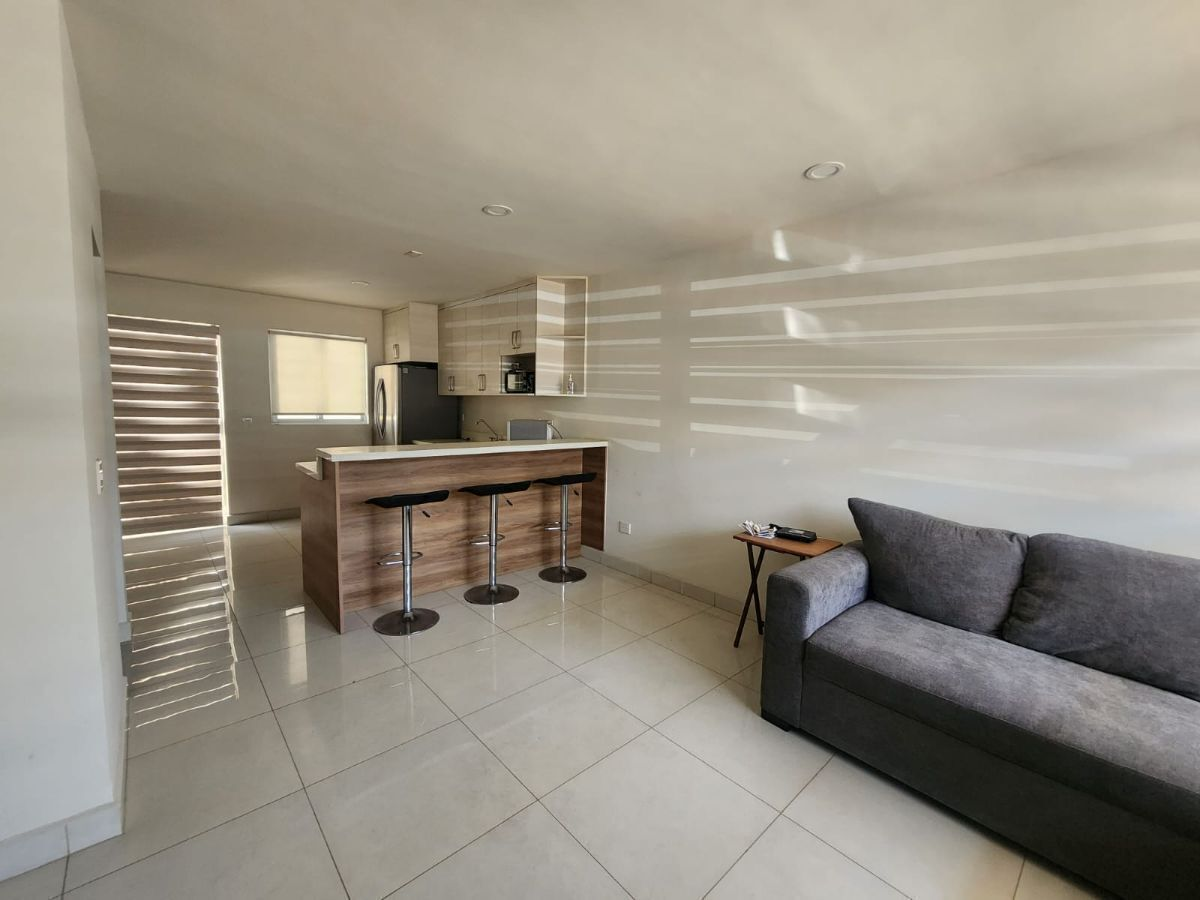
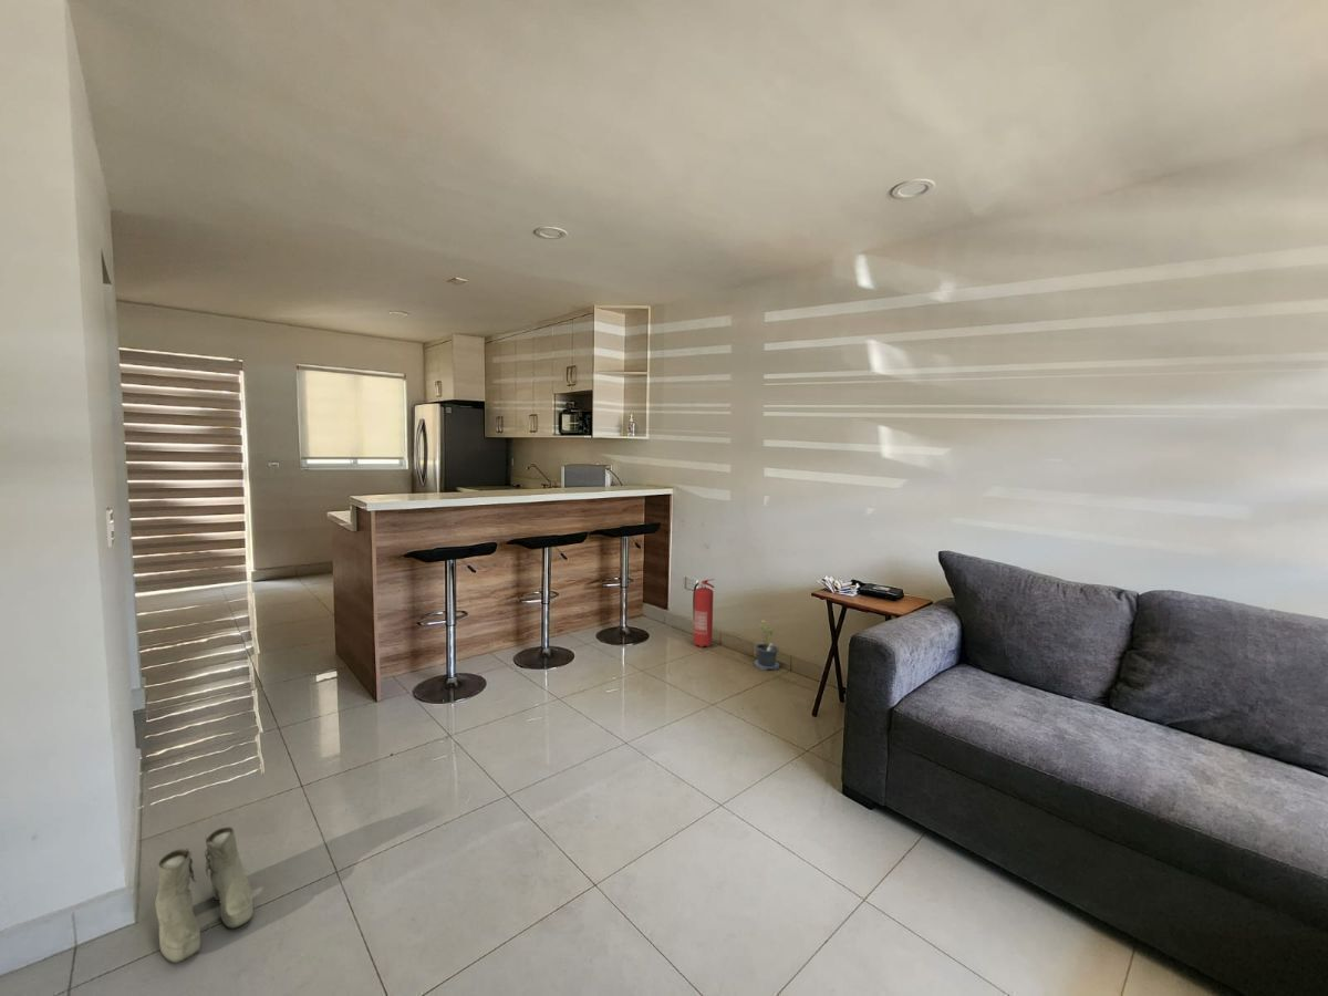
+ boots (211, 884)
+ potted plant (767, 644)
+ fire extinguisher (703, 611)
